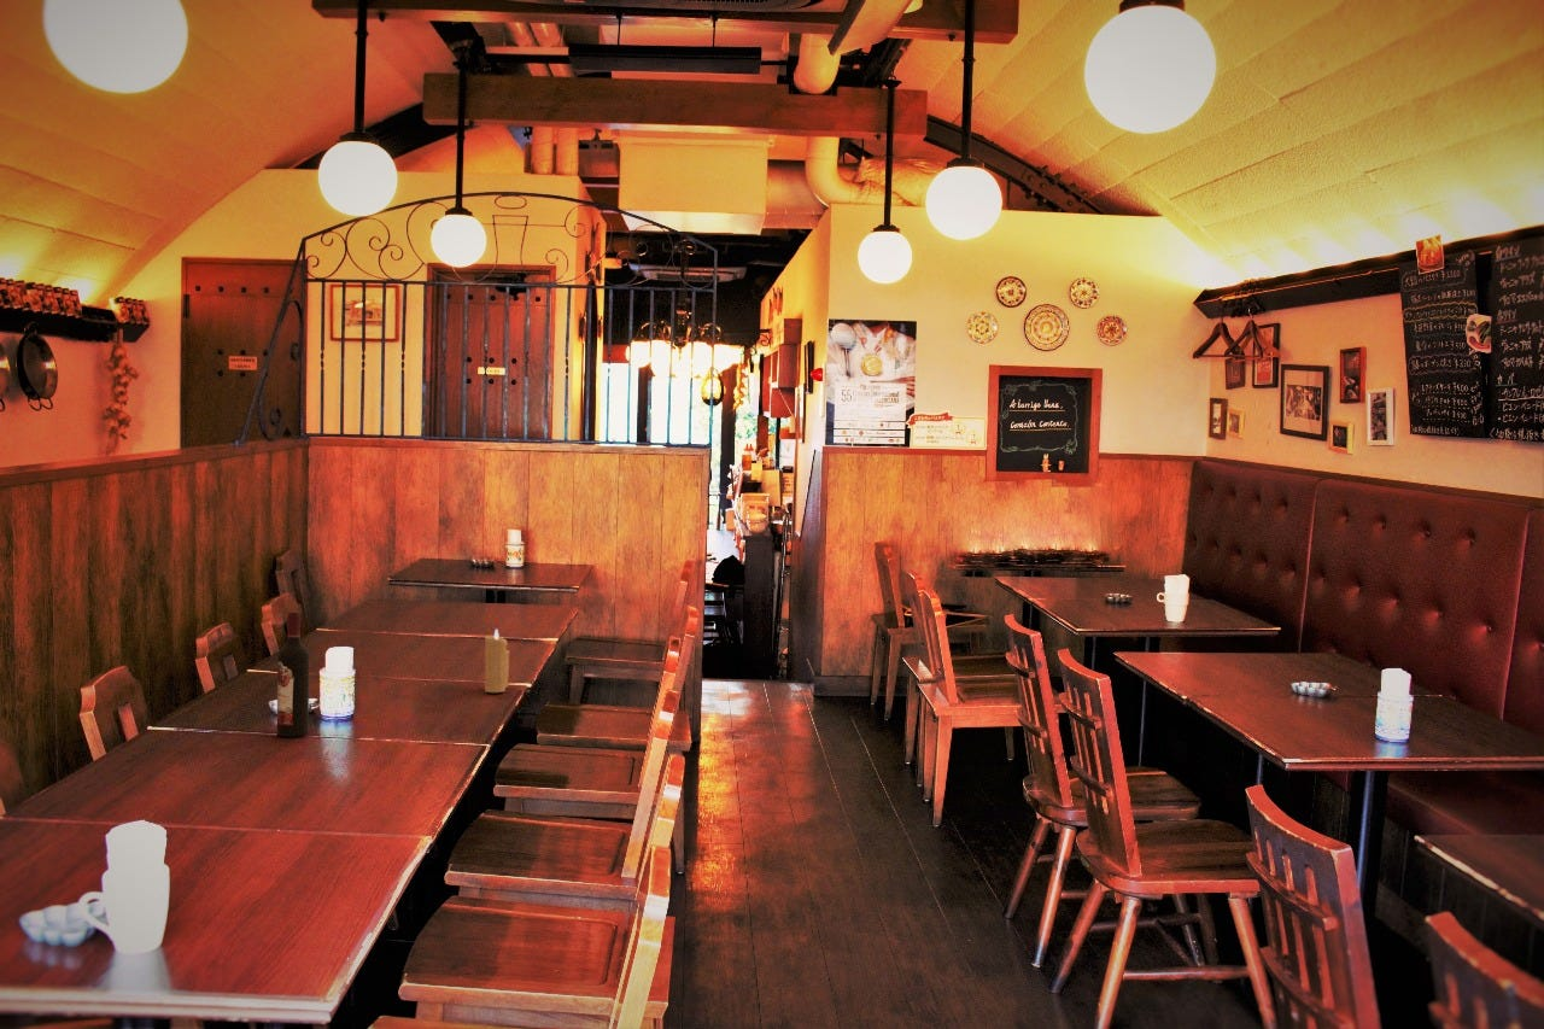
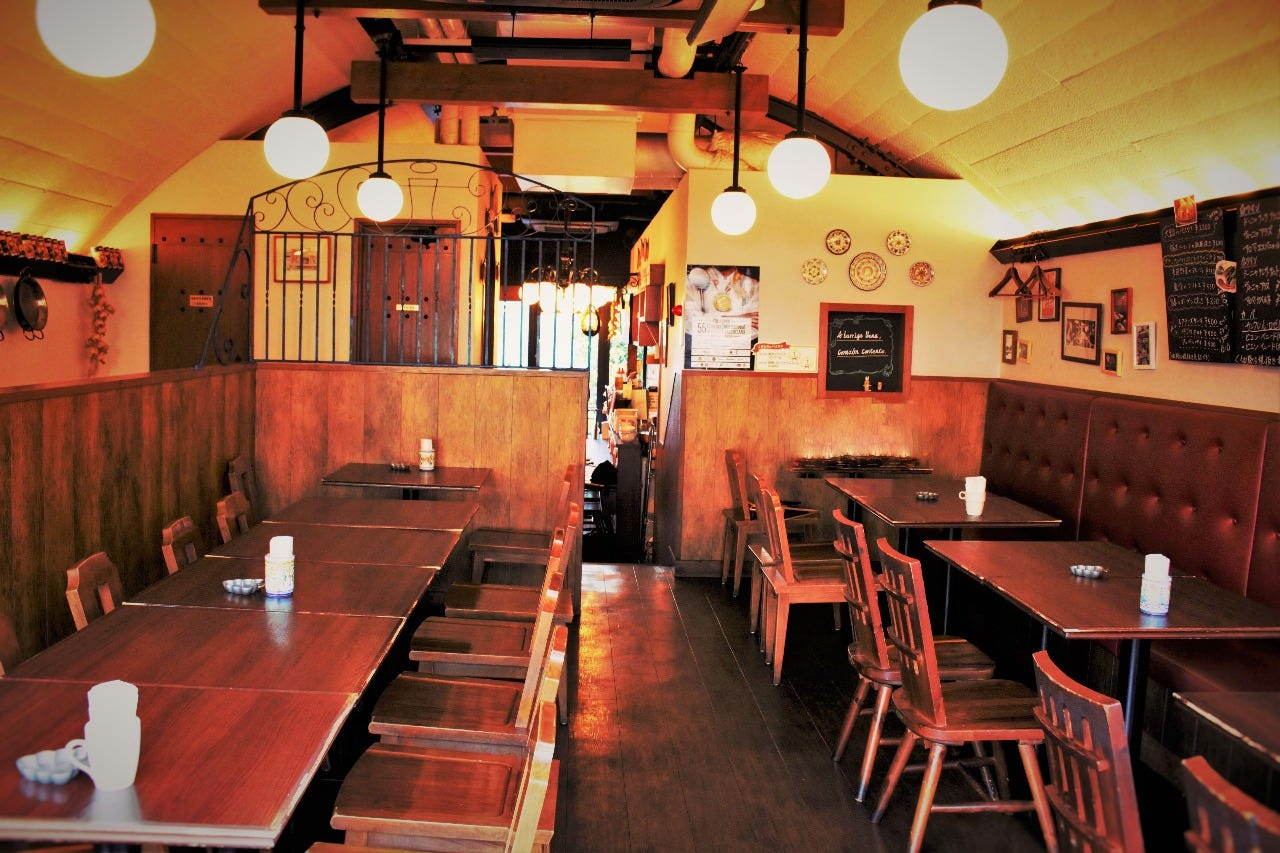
- candle (497, 657)
- wine bottle (293, 672)
